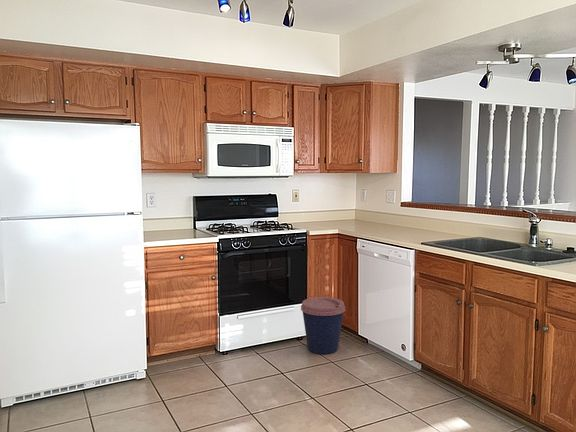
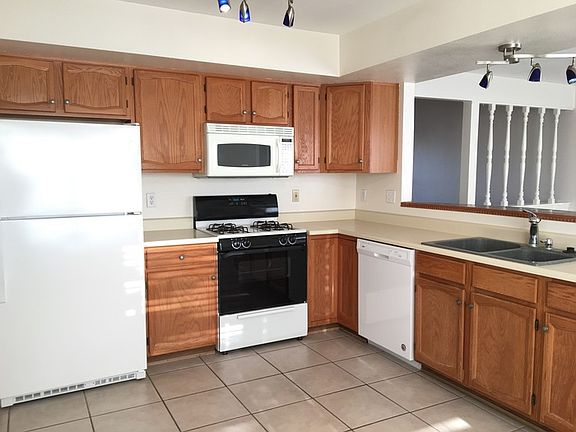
- coffee cup (322, 325)
